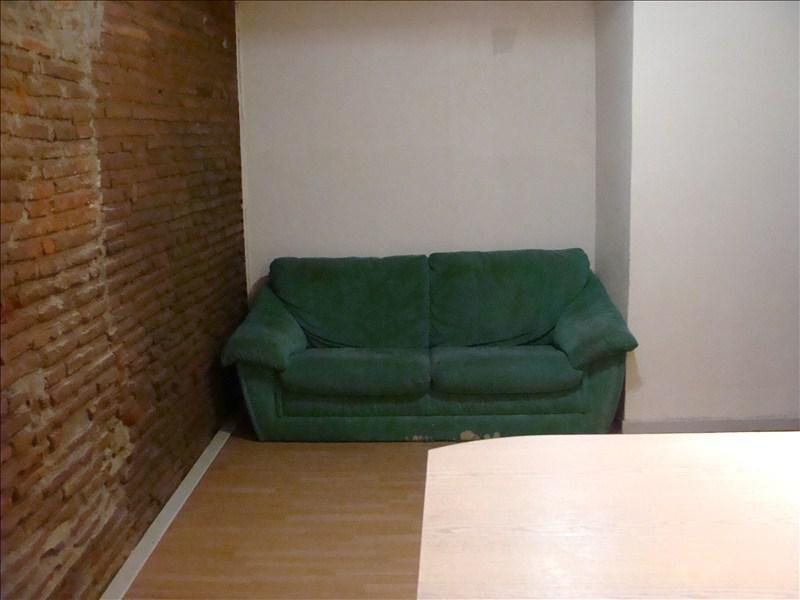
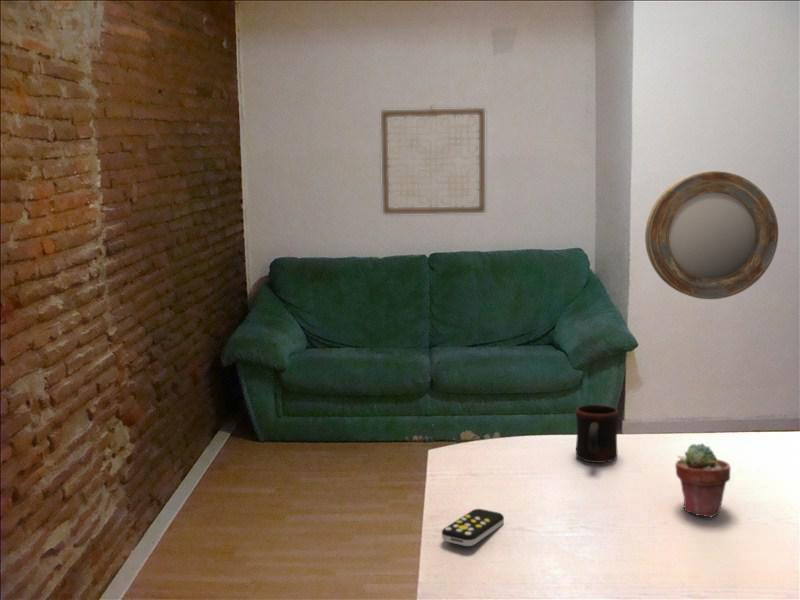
+ wall art (433, 158)
+ home mirror (711, 235)
+ potted succulent (702, 477)
+ mug (595, 436)
+ remote control (473, 526)
